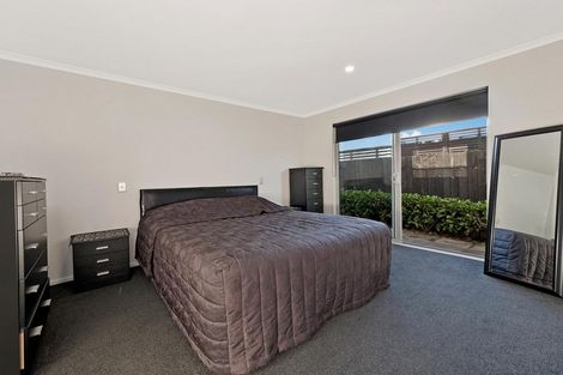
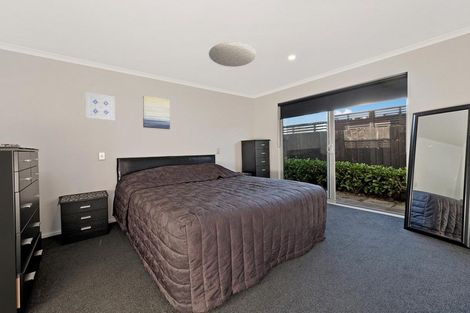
+ ceiling light (232, 55)
+ wall art (157, 113)
+ wall art (100, 107)
